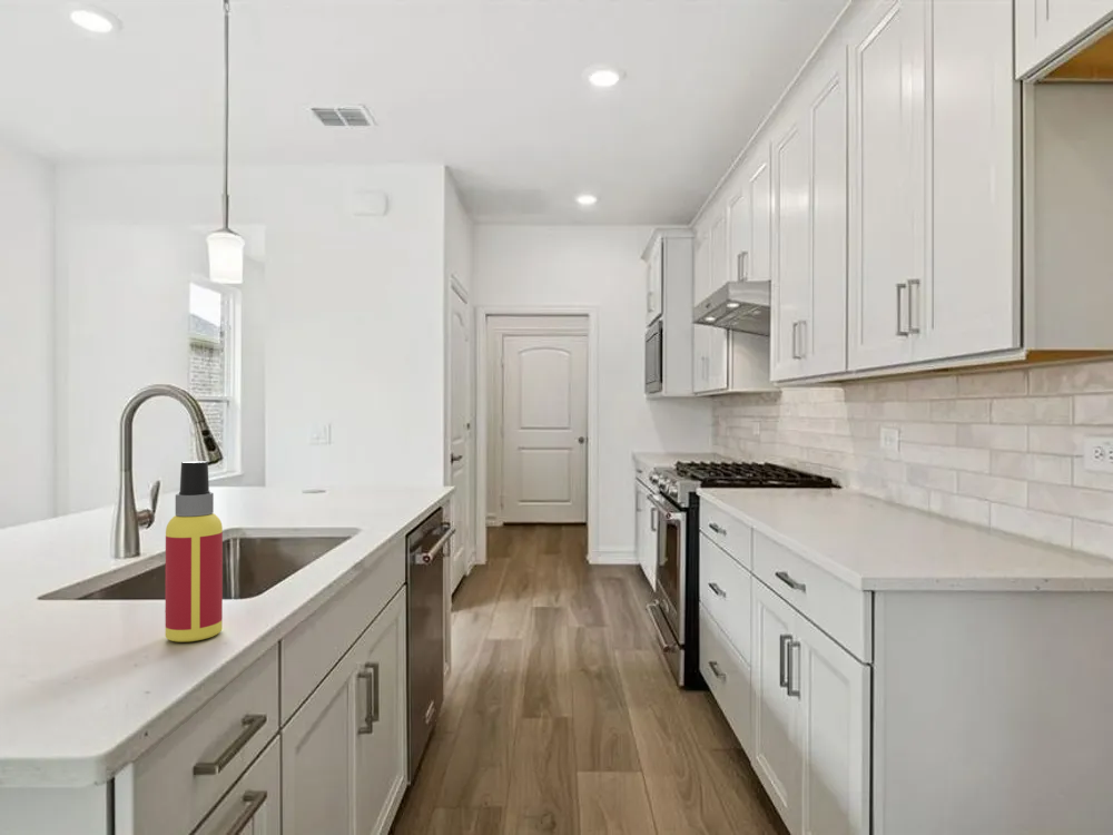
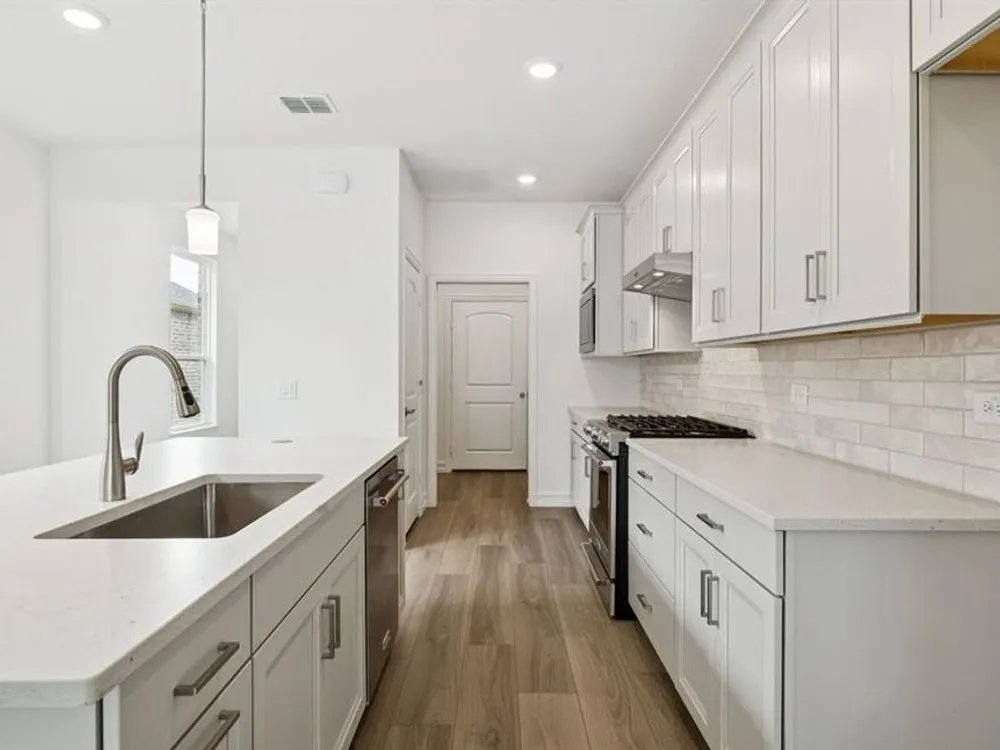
- spray bottle (194, 548)
